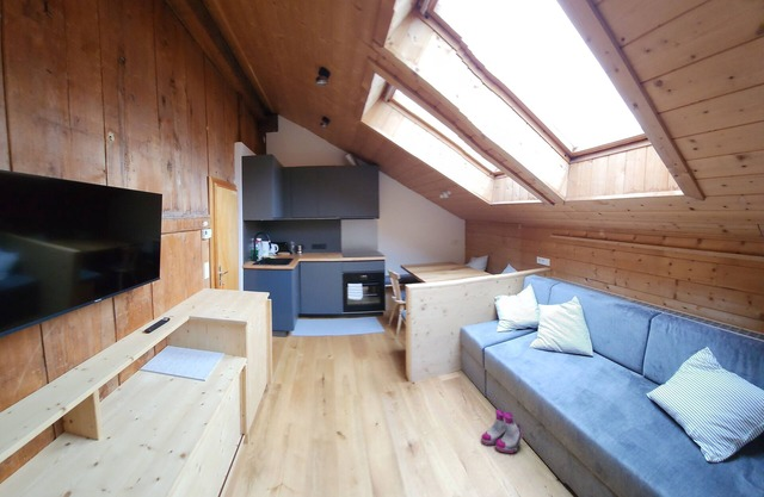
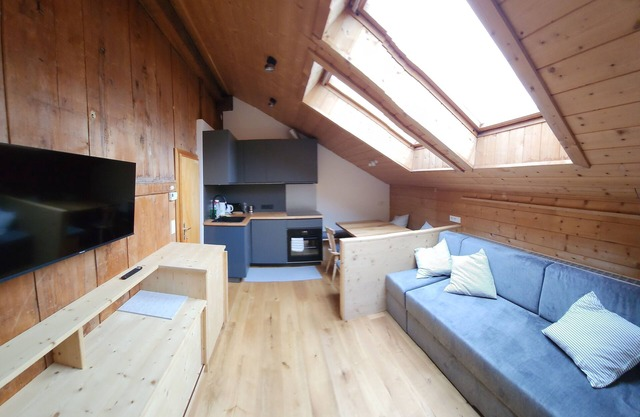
- boots (501, 427)
